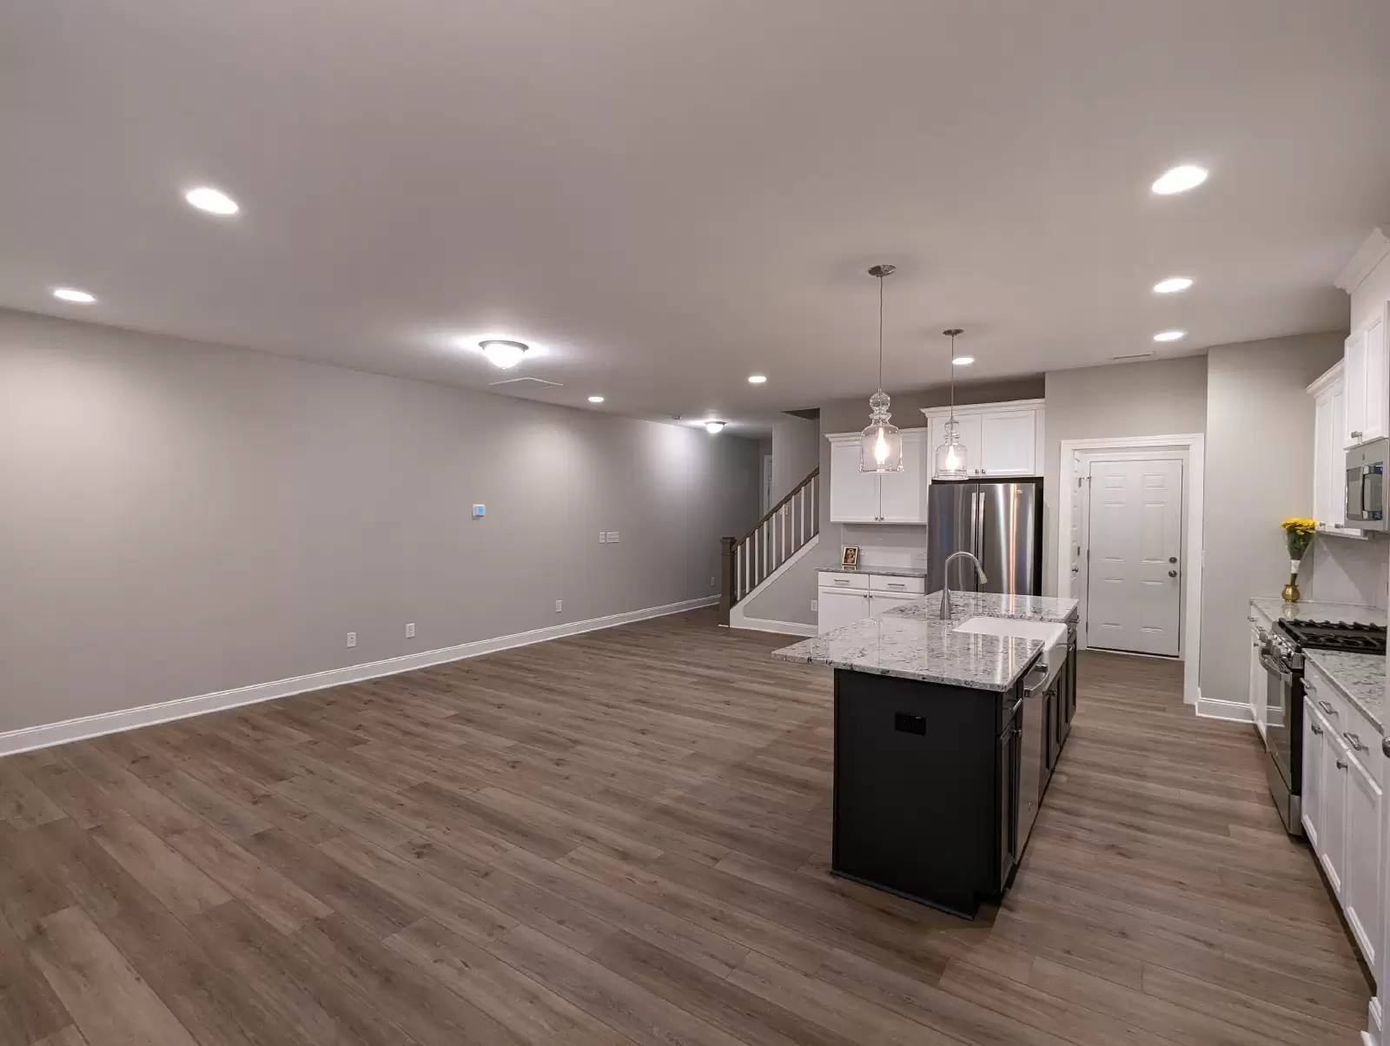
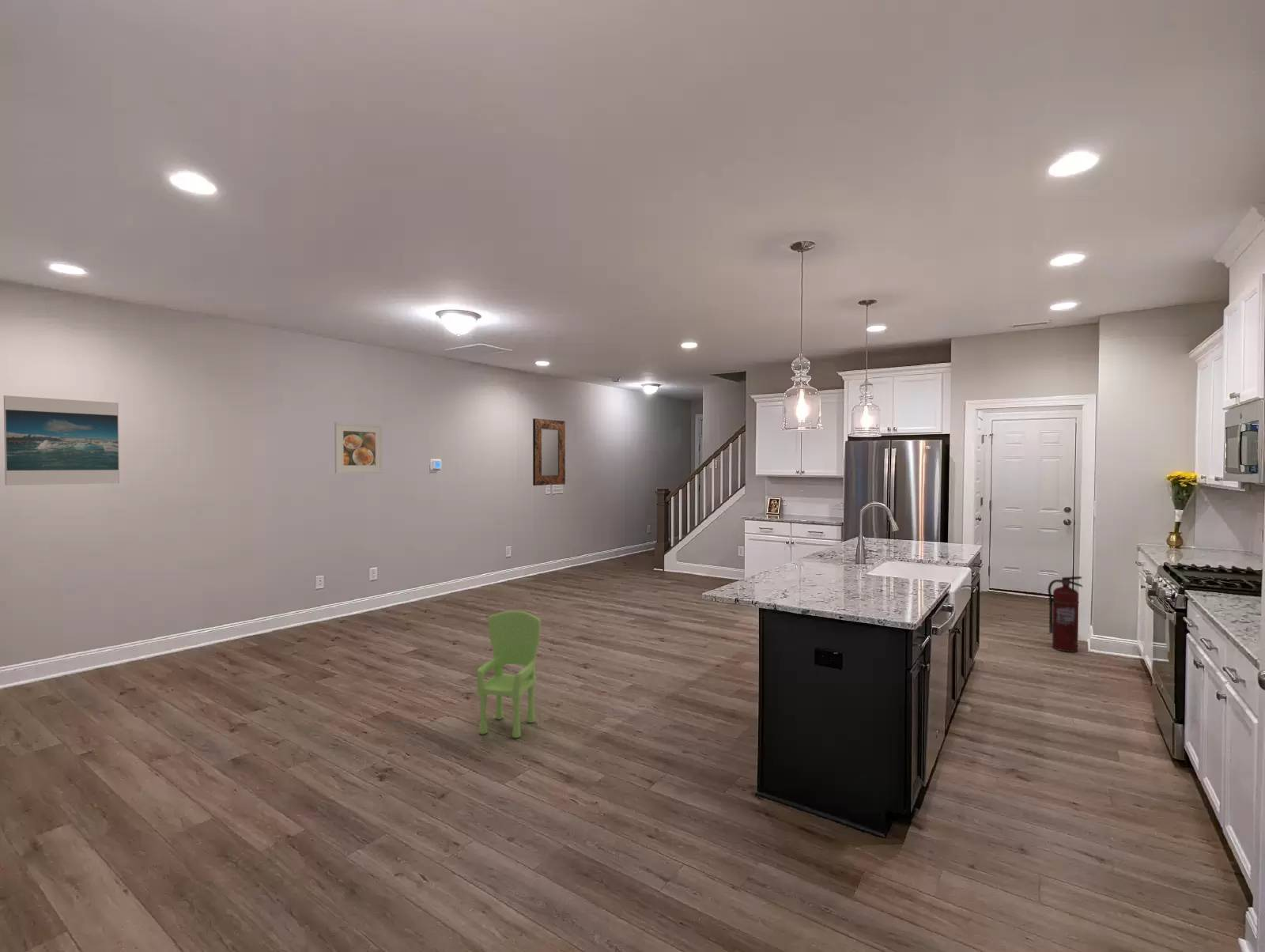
+ home mirror (549, 452)
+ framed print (359, 448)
+ fire extinguisher (1064, 612)
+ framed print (64, 441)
+ chair (508, 674)
